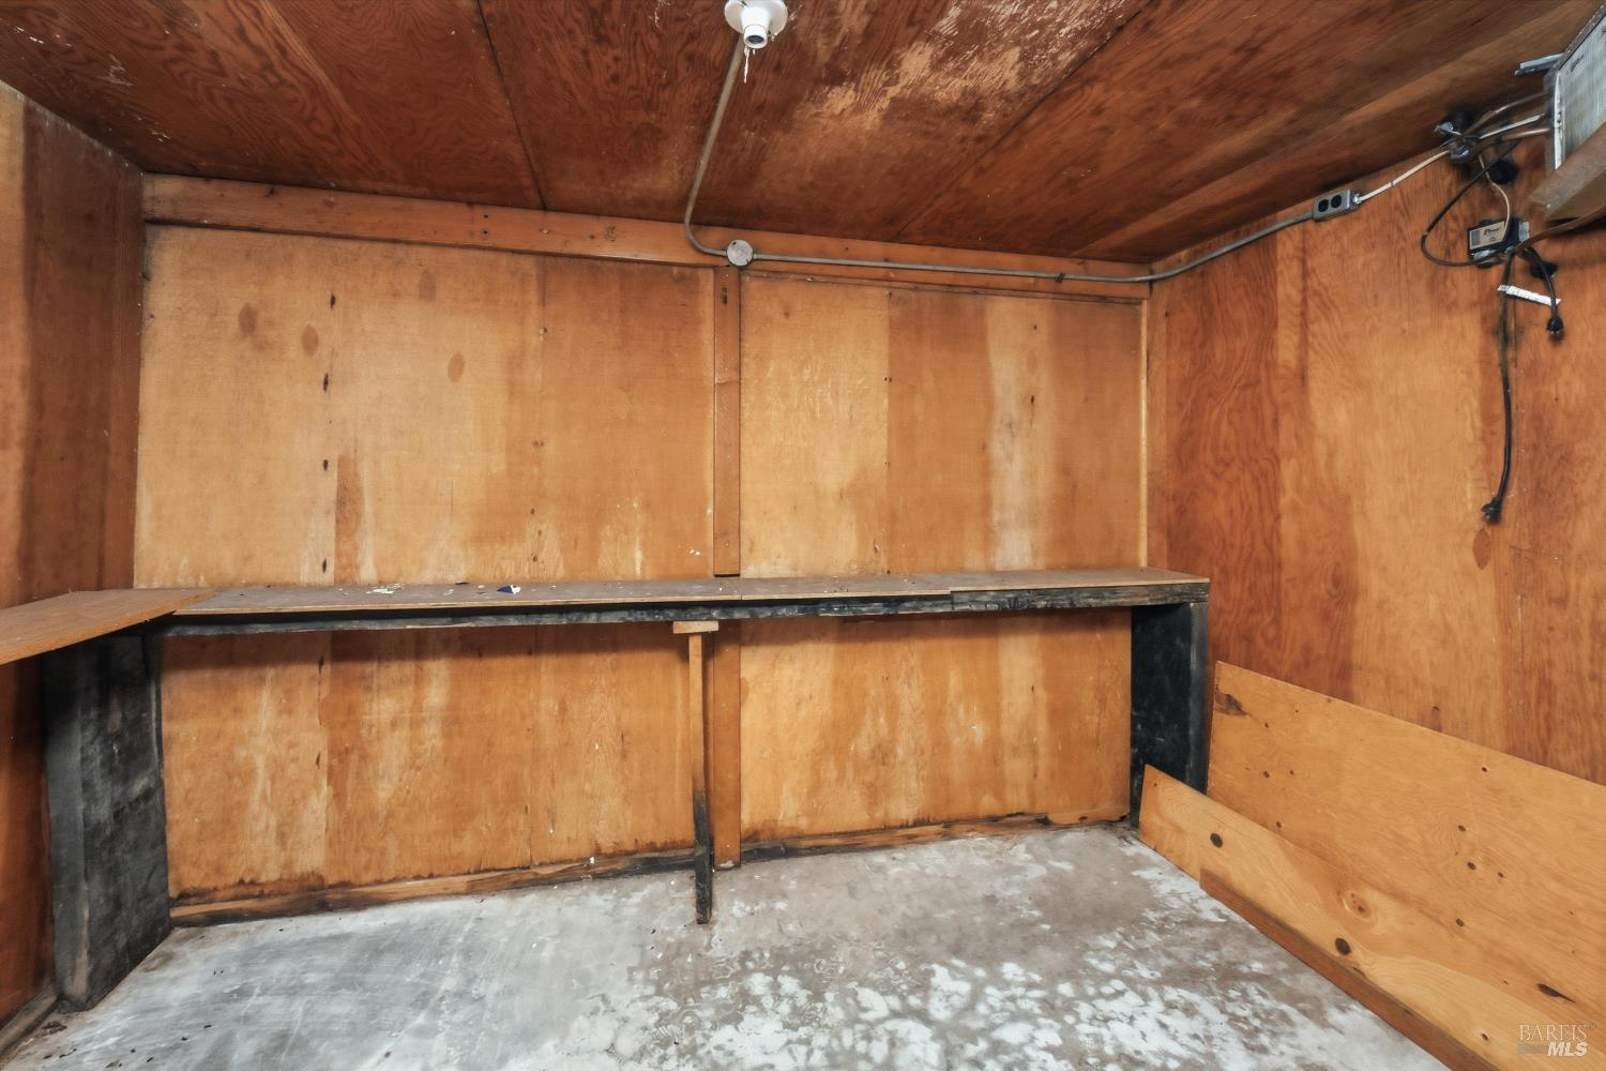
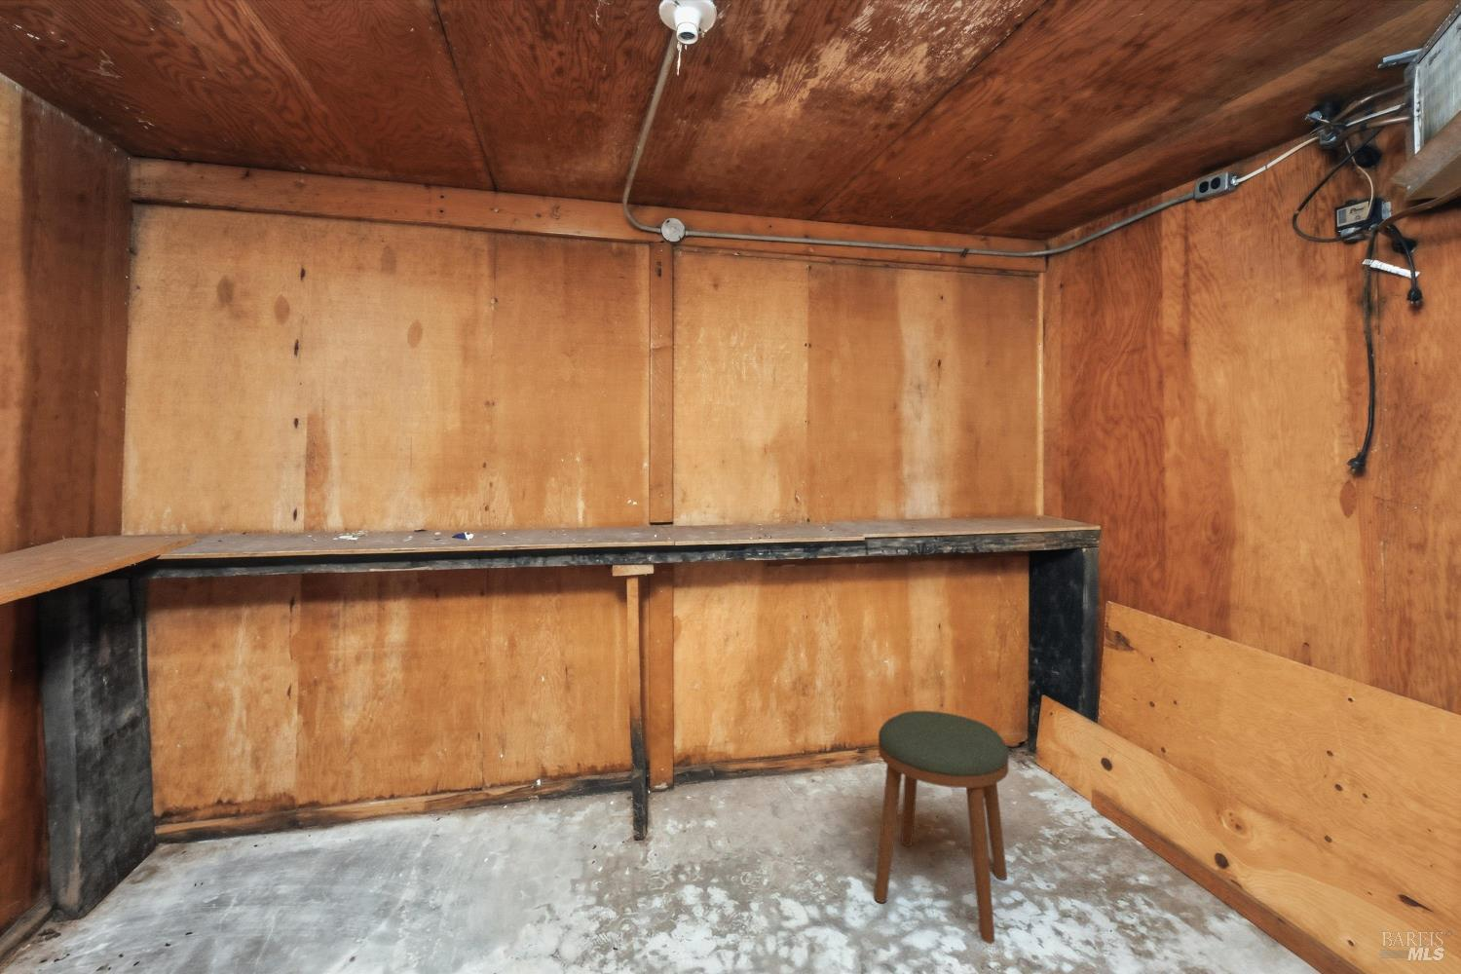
+ stool (946, 786)
